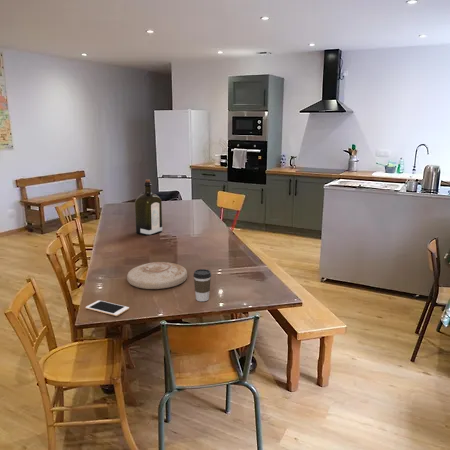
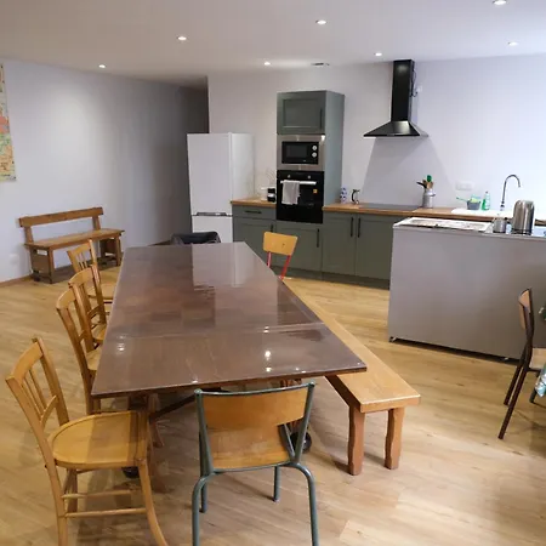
- plate (157, 272)
- cell phone (107, 307)
- liquor (148, 206)
- coffee cup (202, 285)
